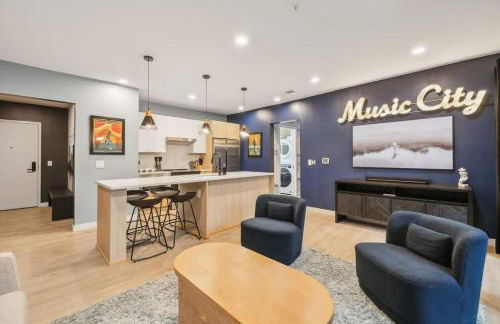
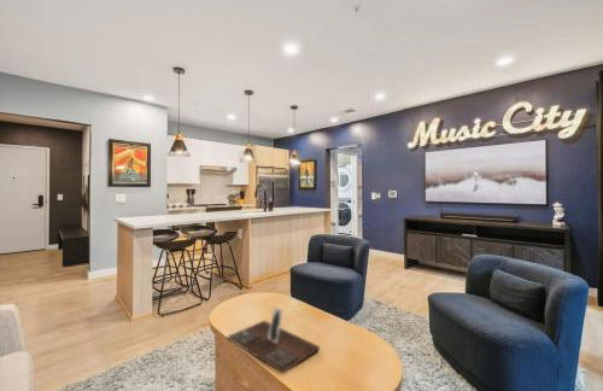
+ decorative tray (271, 327)
